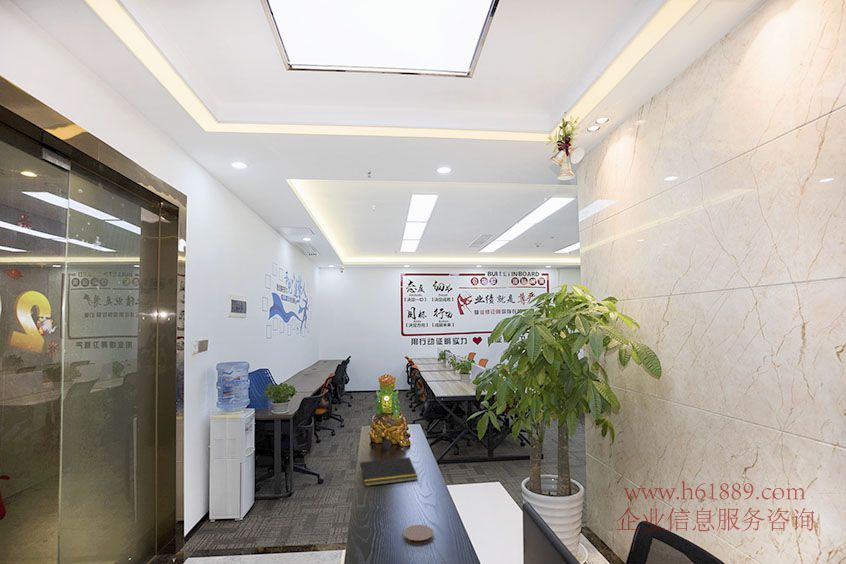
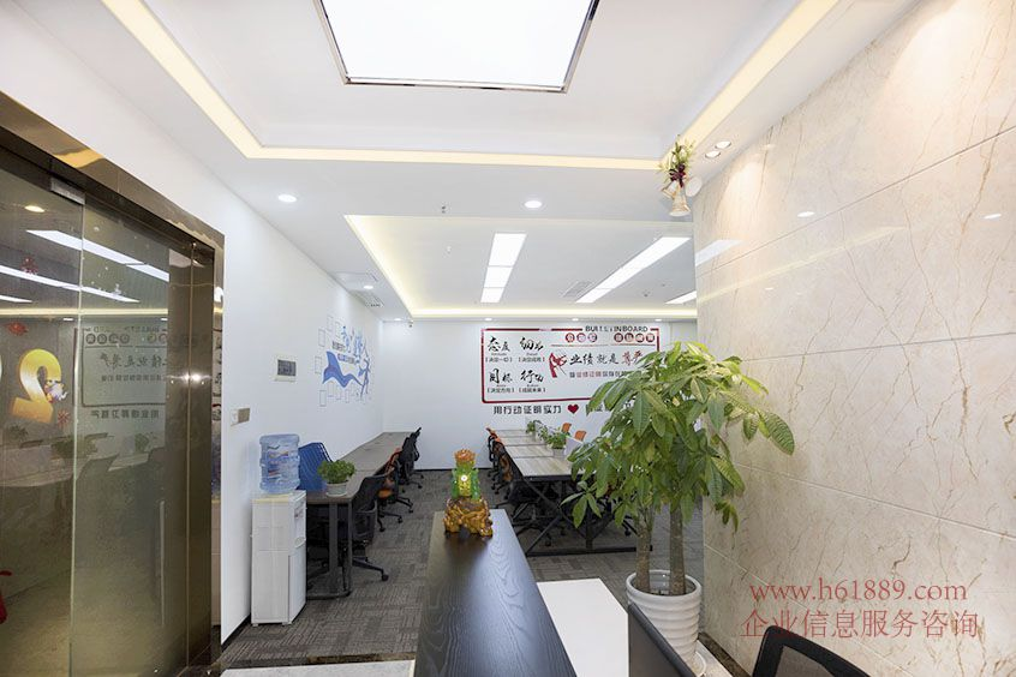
- coaster (418, 534)
- notepad (388, 470)
